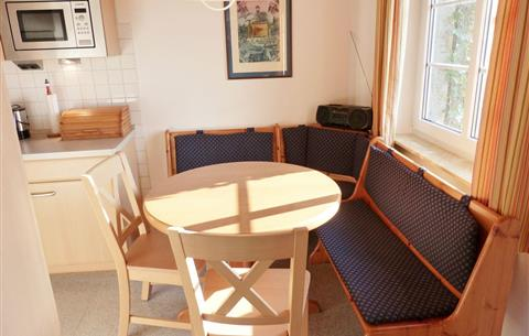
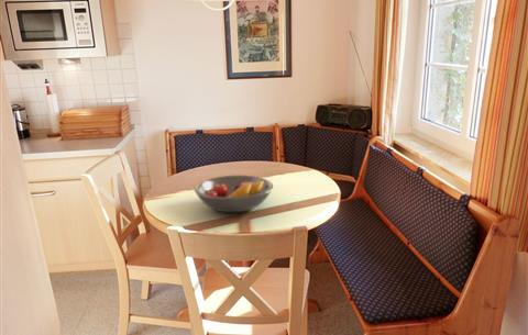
+ fruit bowl (233, 193)
